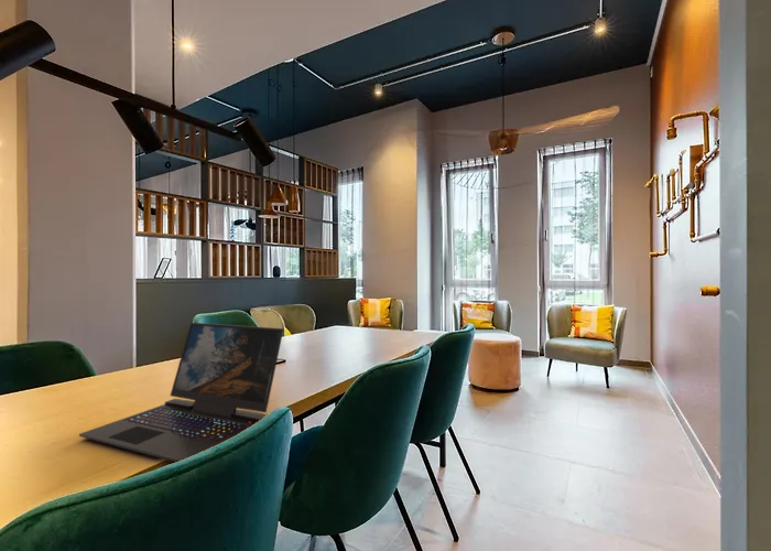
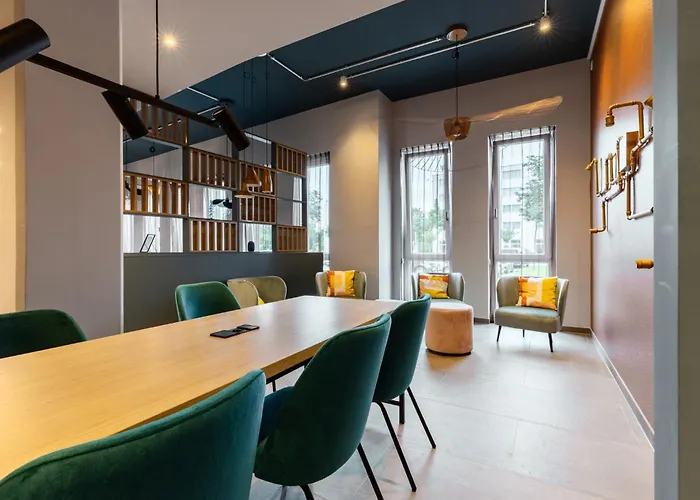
- laptop (189, 380)
